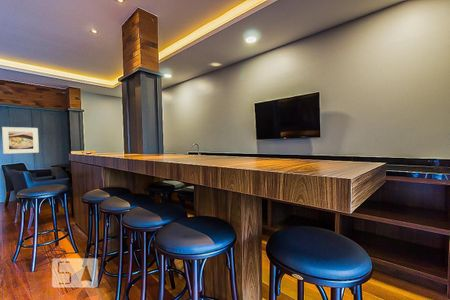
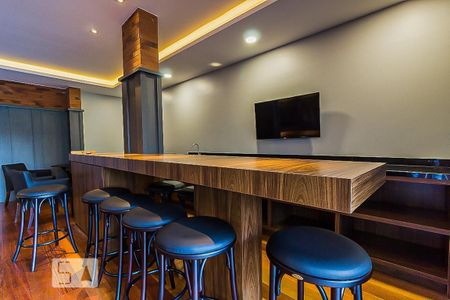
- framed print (21, 140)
